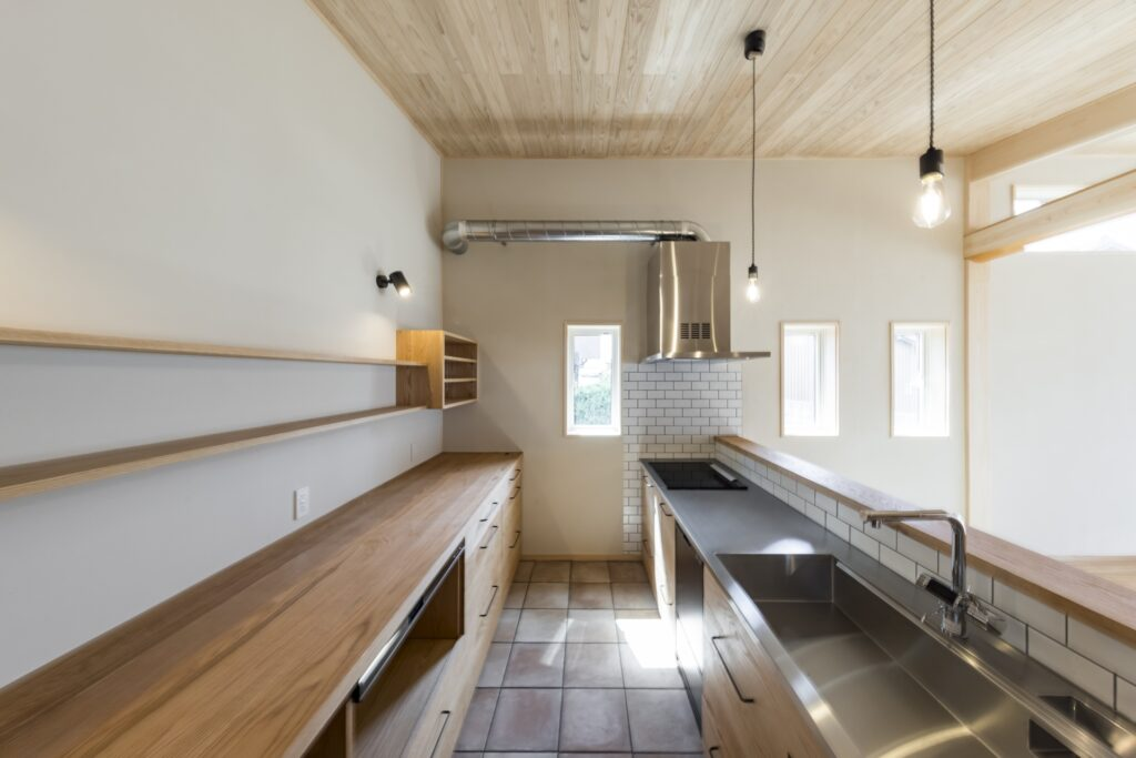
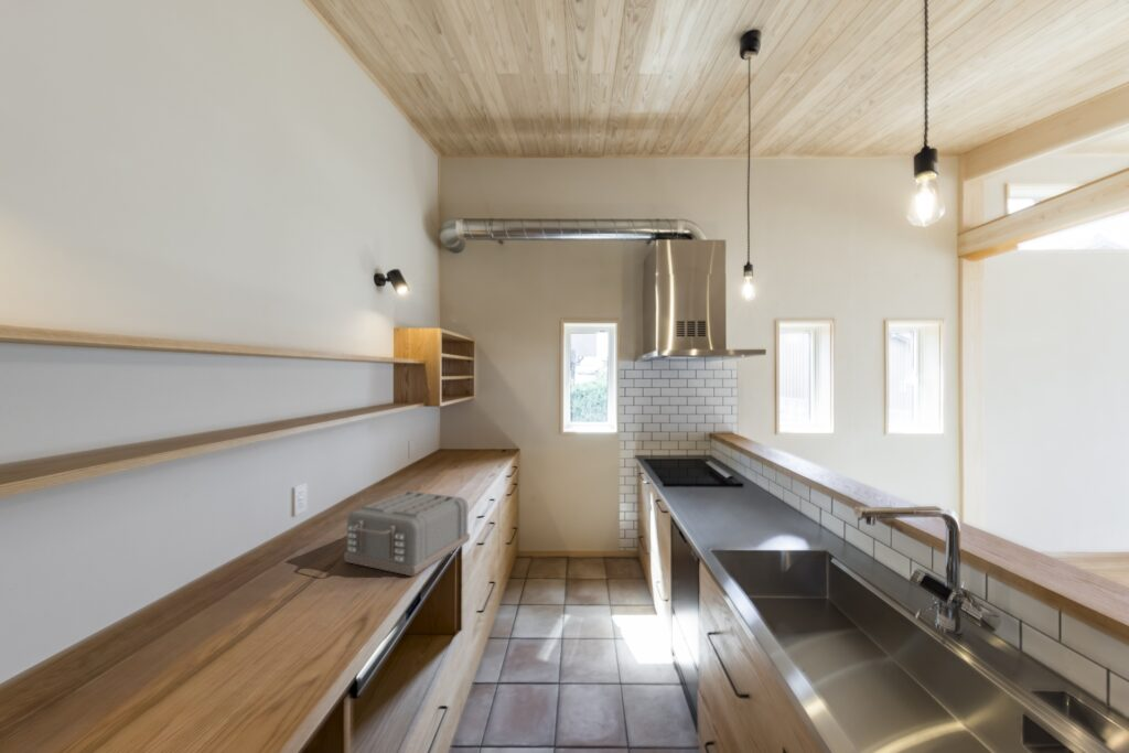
+ toaster (406, 528)
